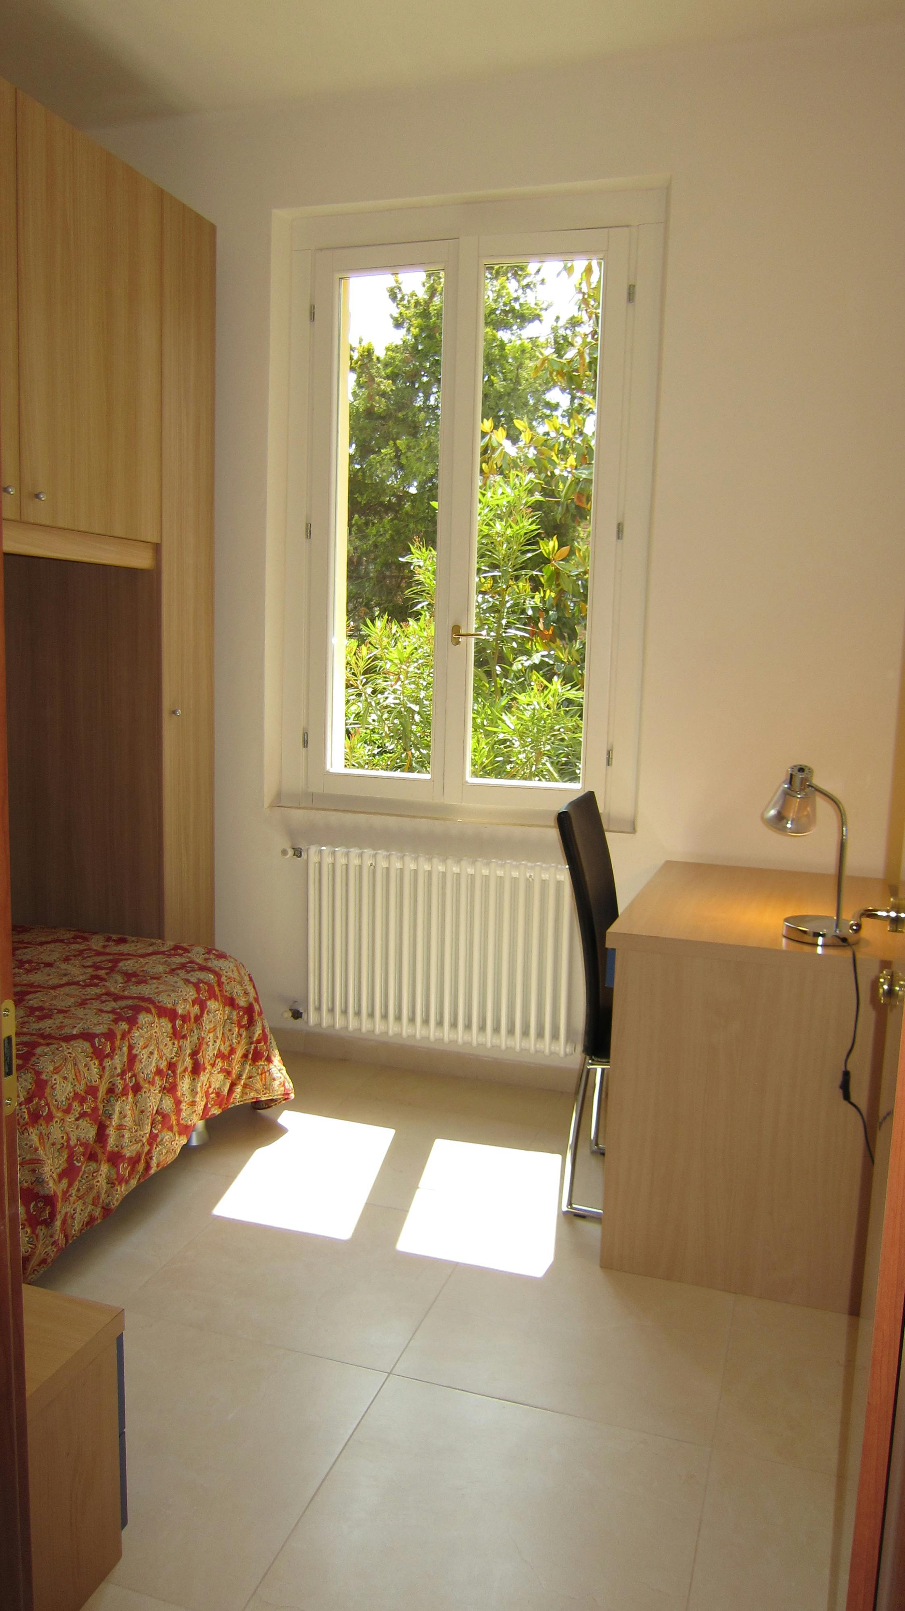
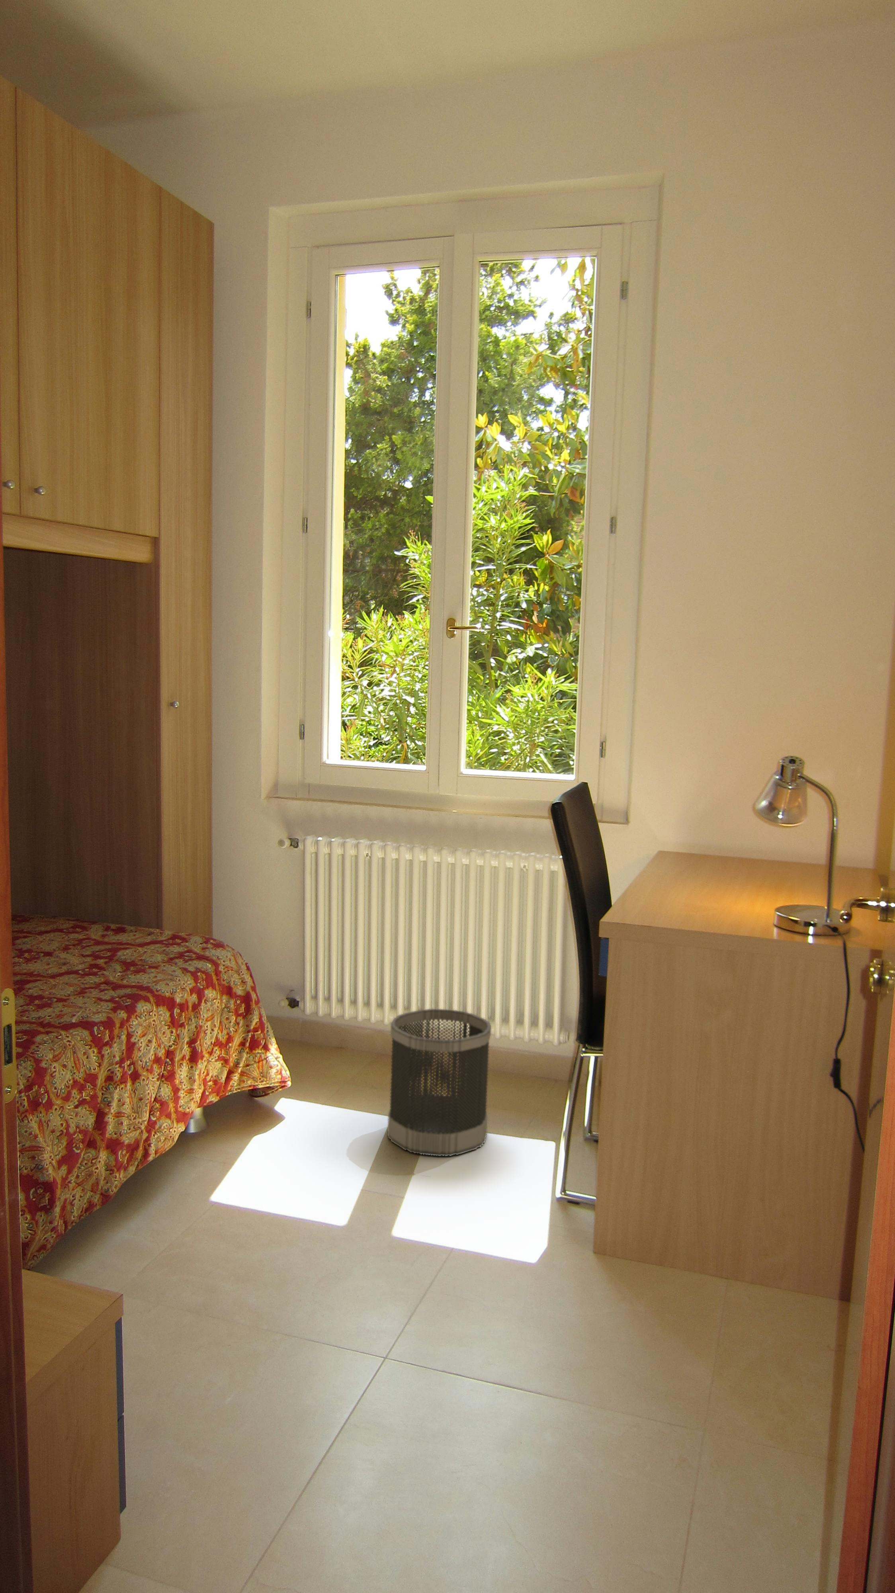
+ wastebasket (439, 1079)
